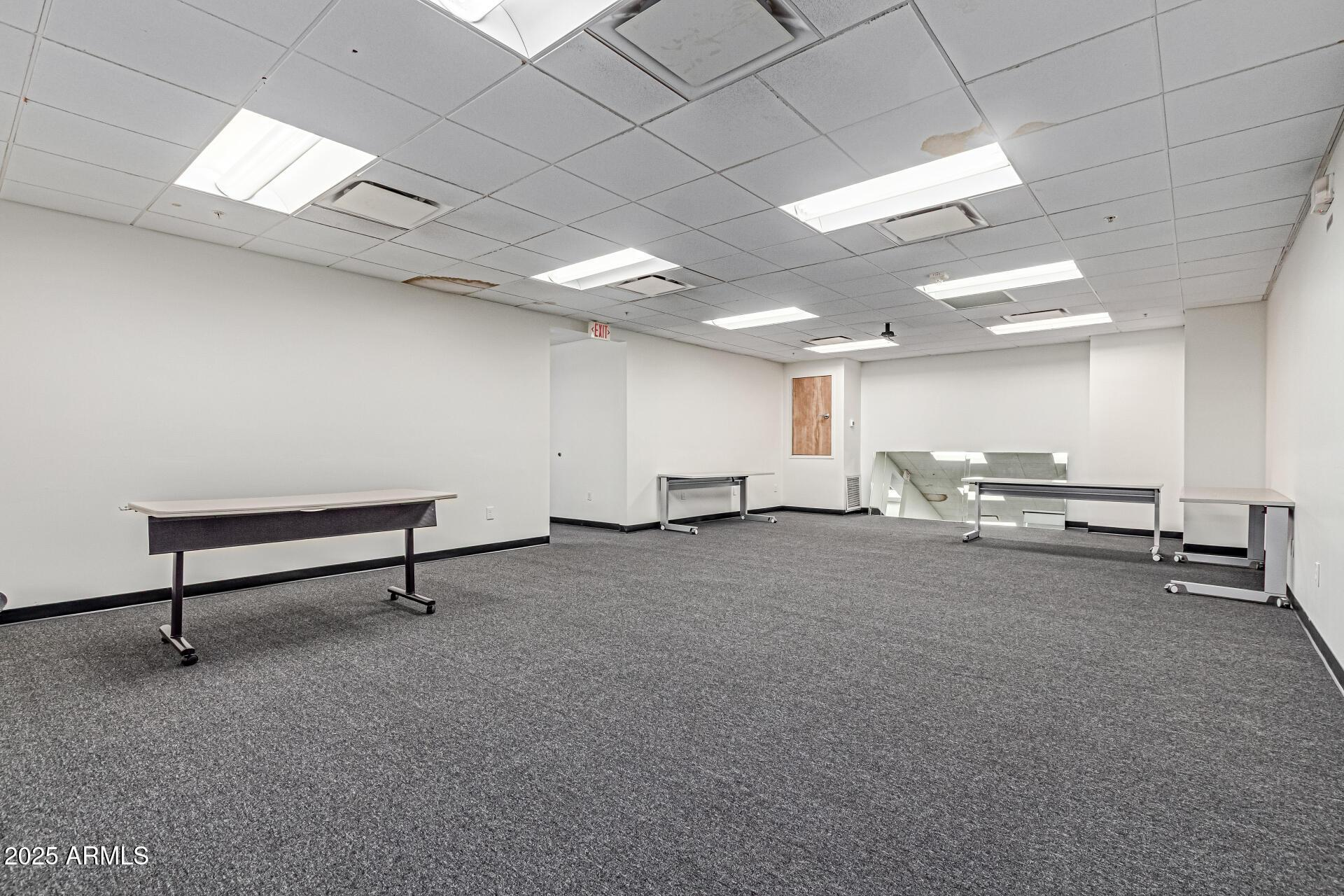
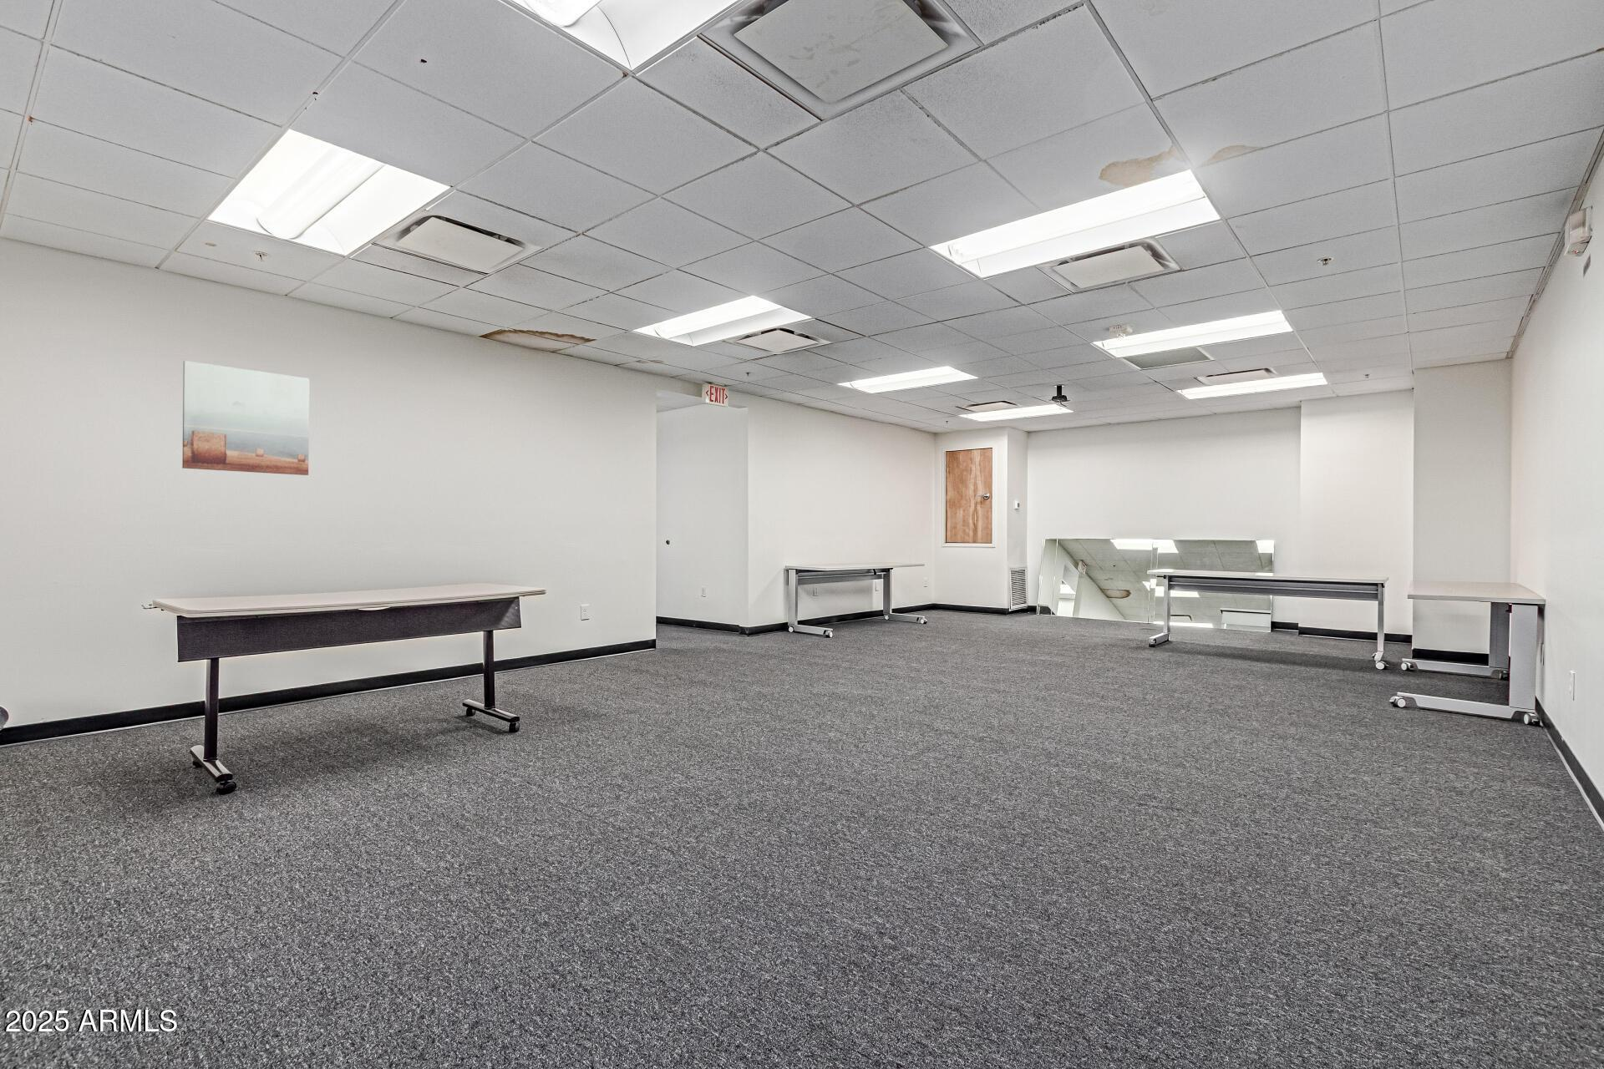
+ wall art (249, 421)
